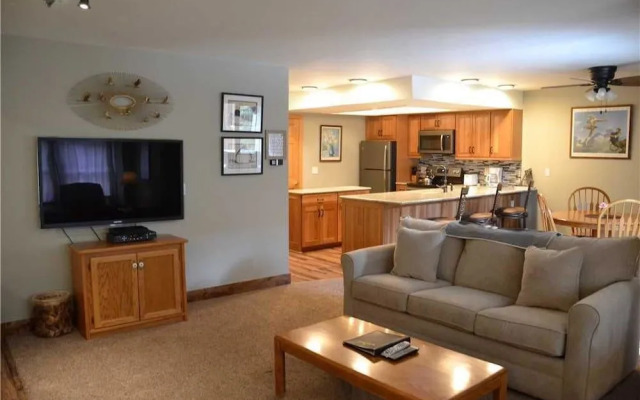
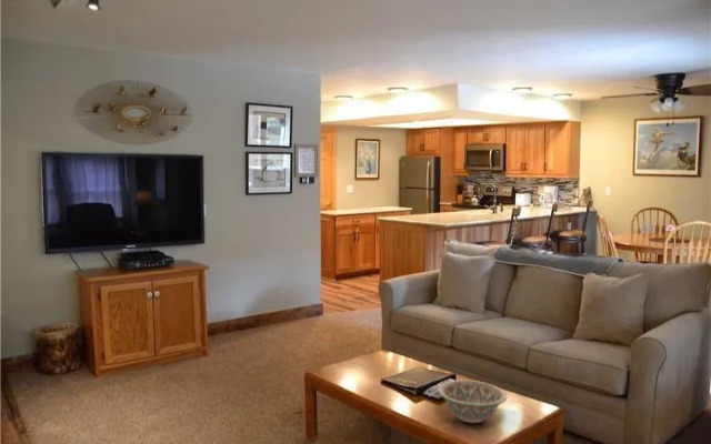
+ decorative bowl (471, 404)
